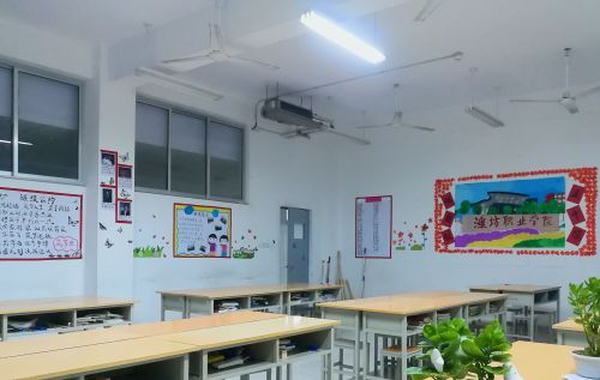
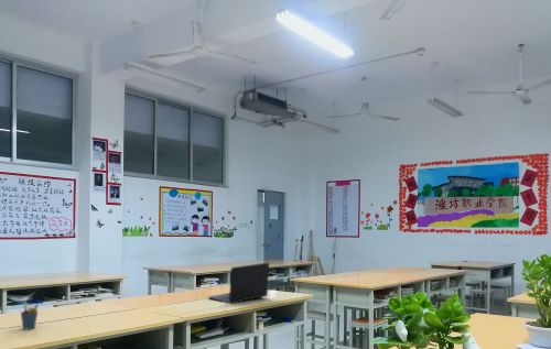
+ pen holder (29, 315)
+ laptop (238, 280)
